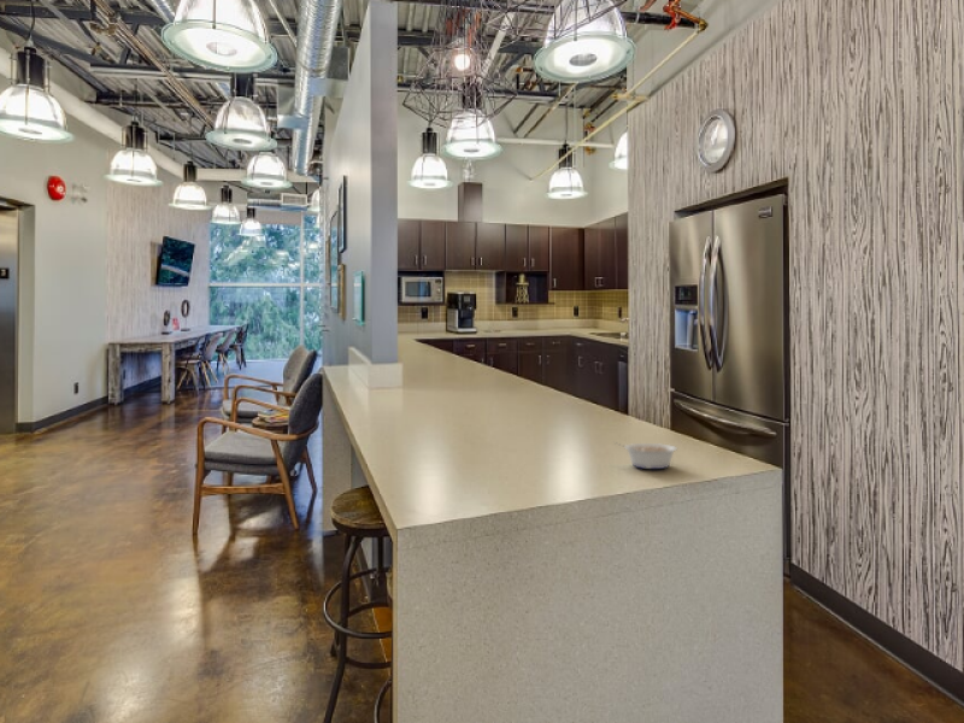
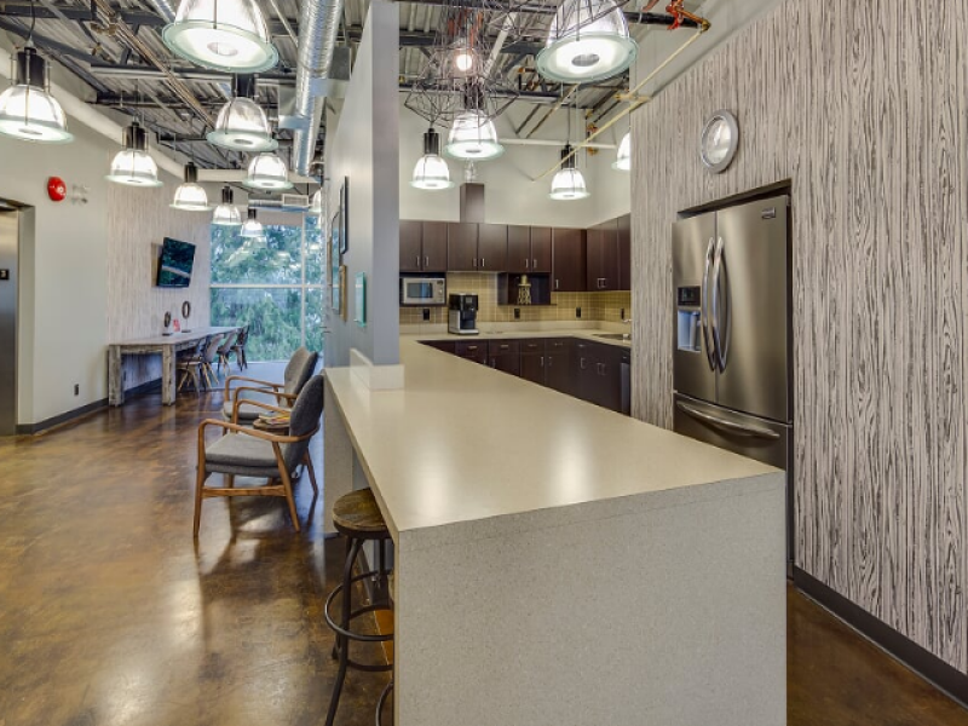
- legume (648, 454)
